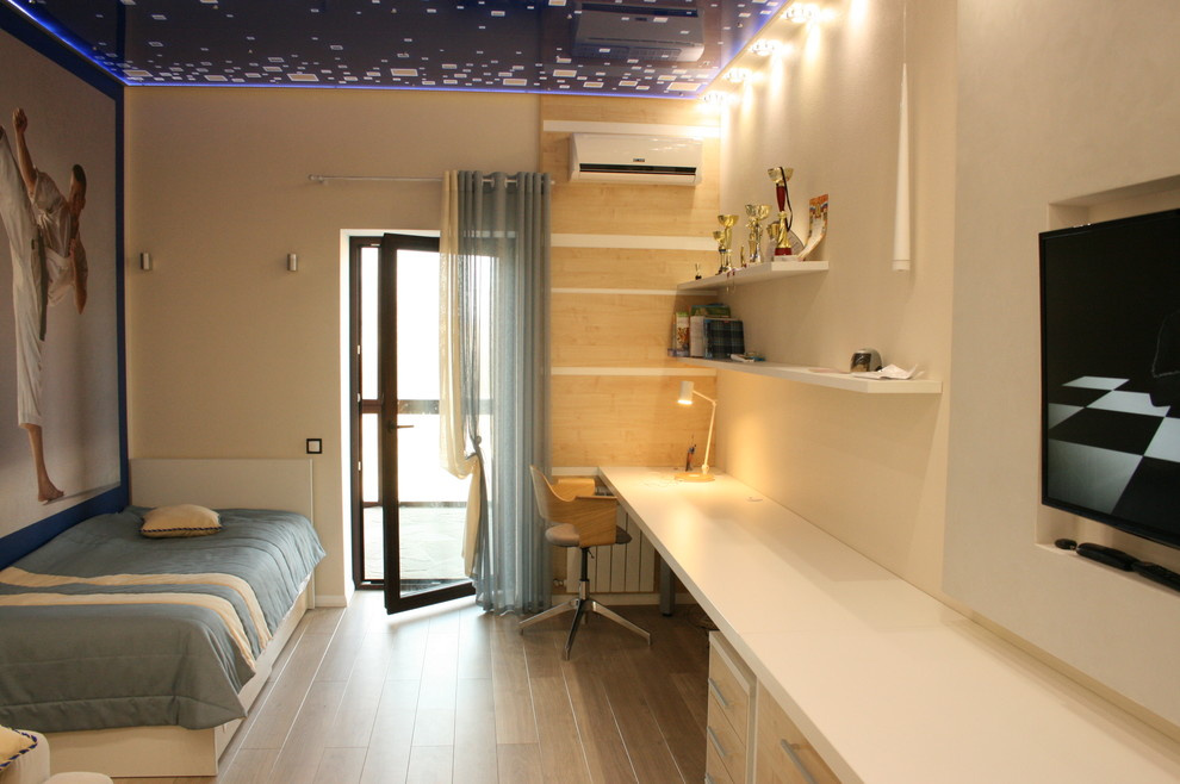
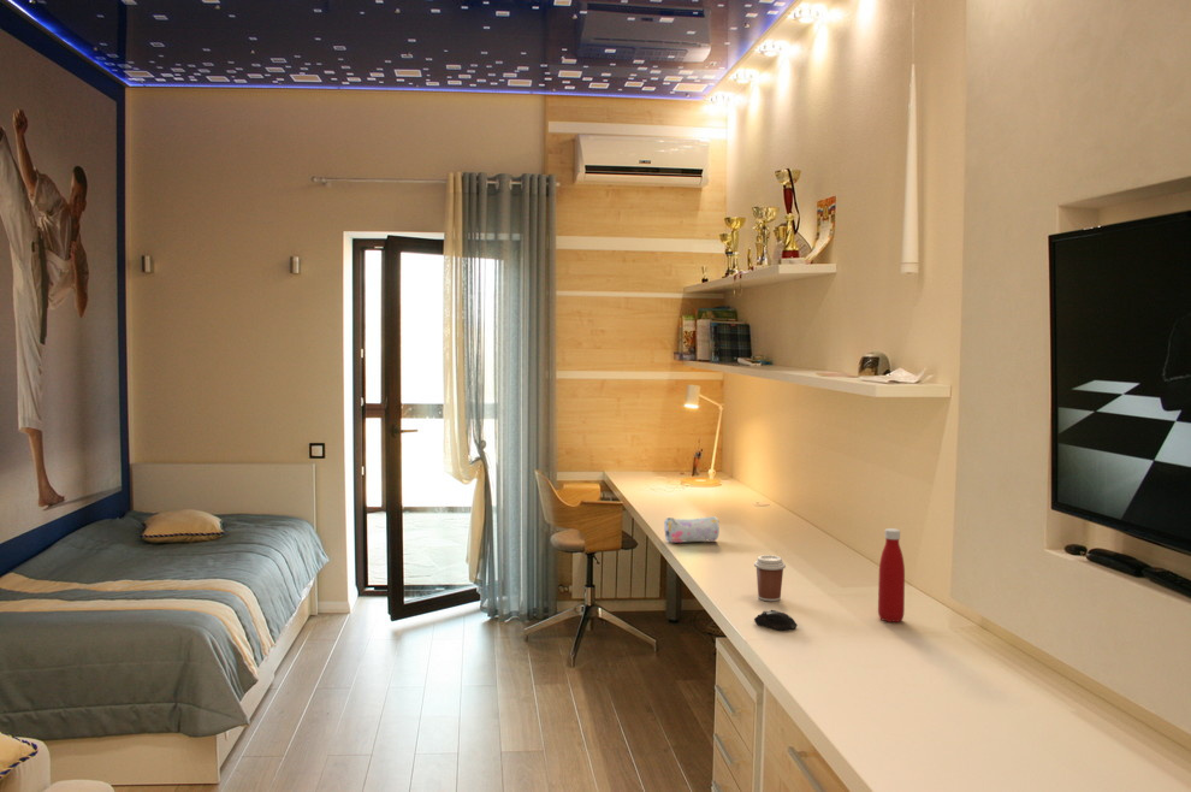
+ pencil case (691, 528)
+ computer mouse (775, 617)
+ coffee cup (769, 578)
+ bottle (891, 574)
